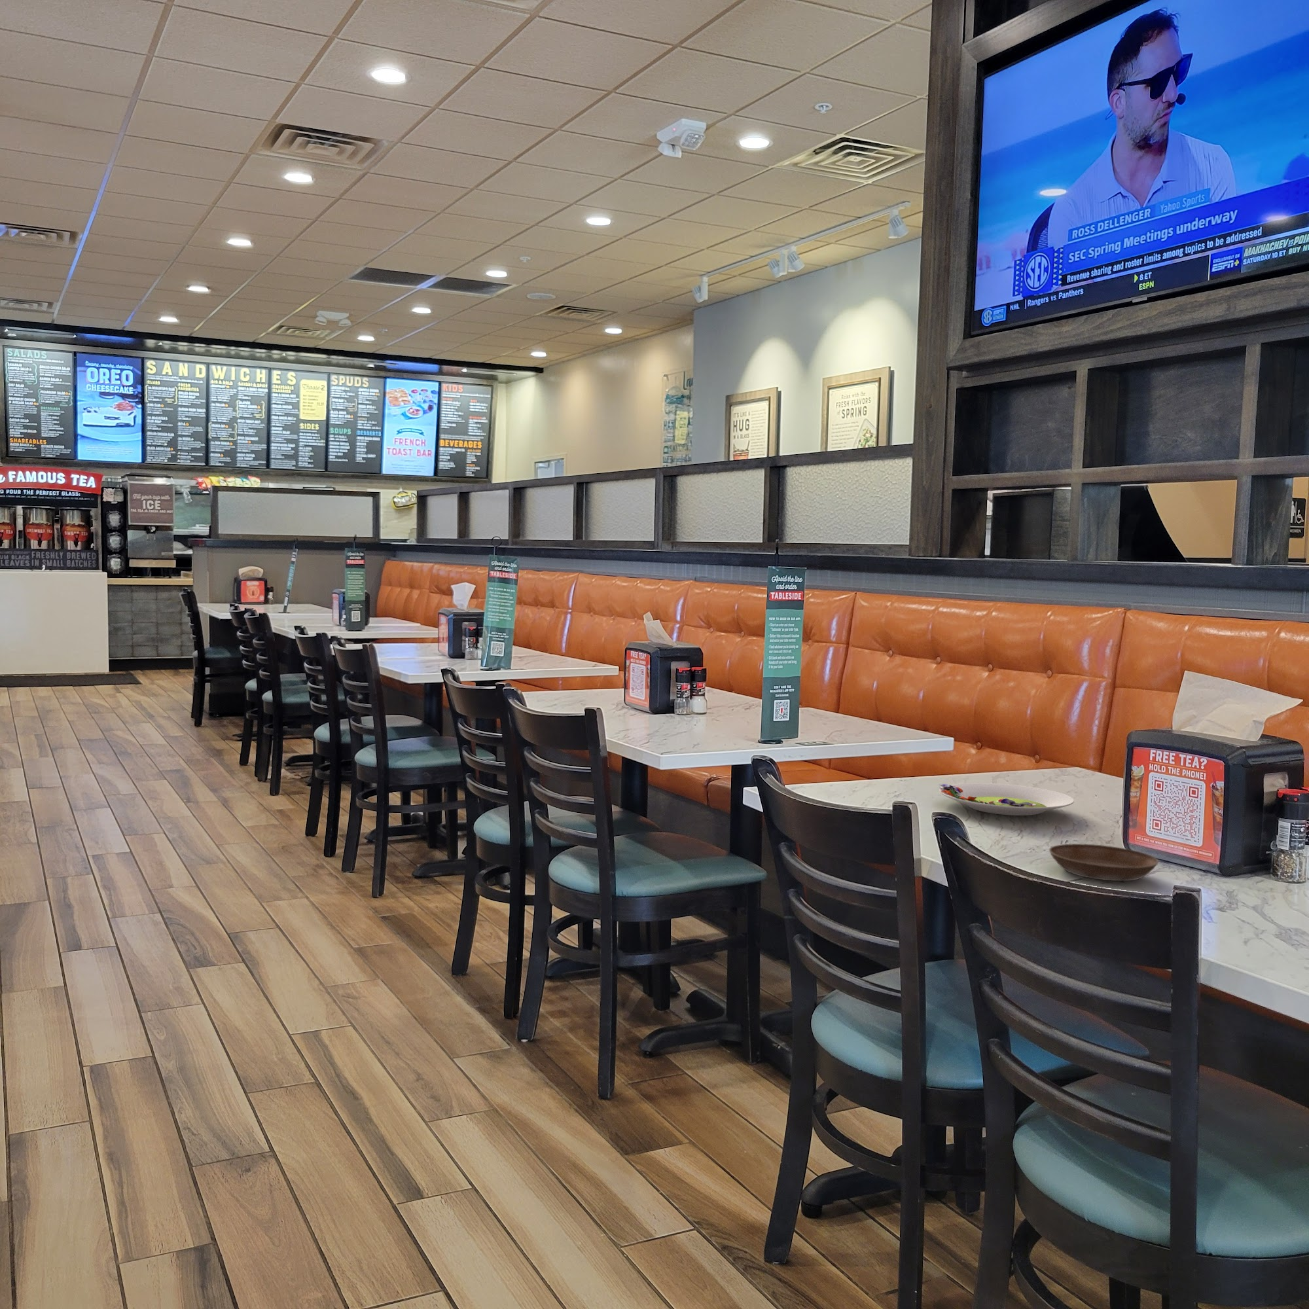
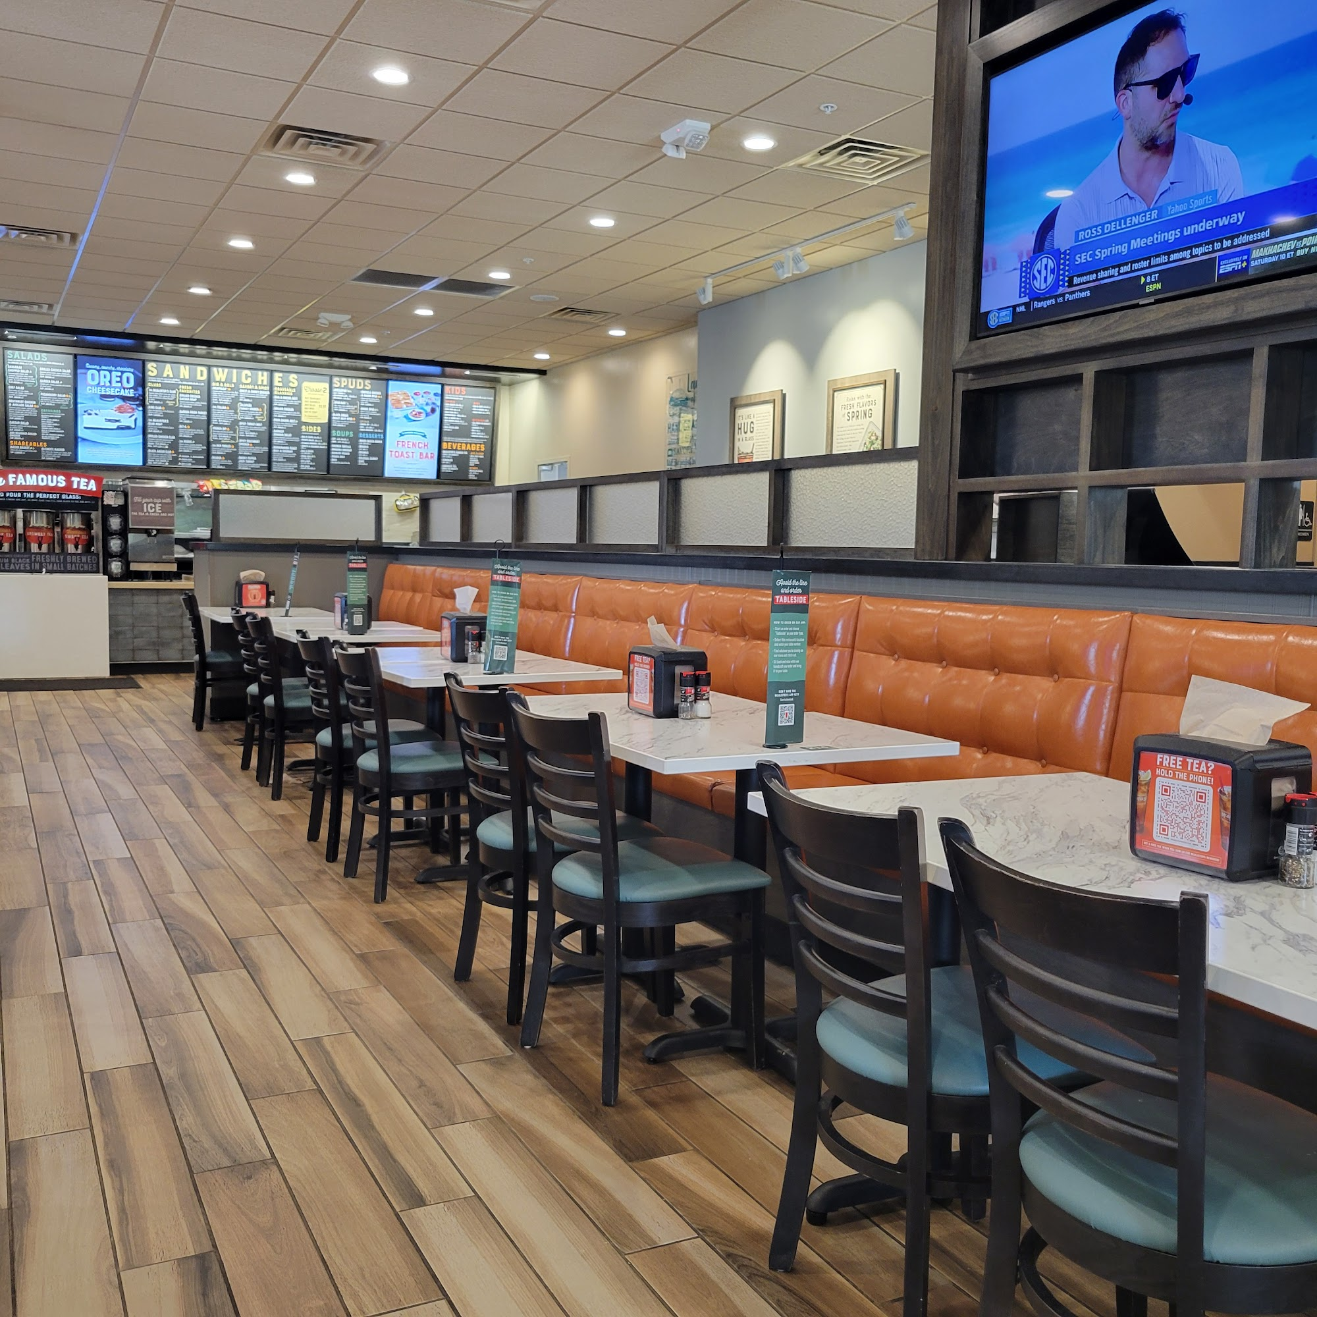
- saucer (1102, 863)
- salad plate (1006, 798)
